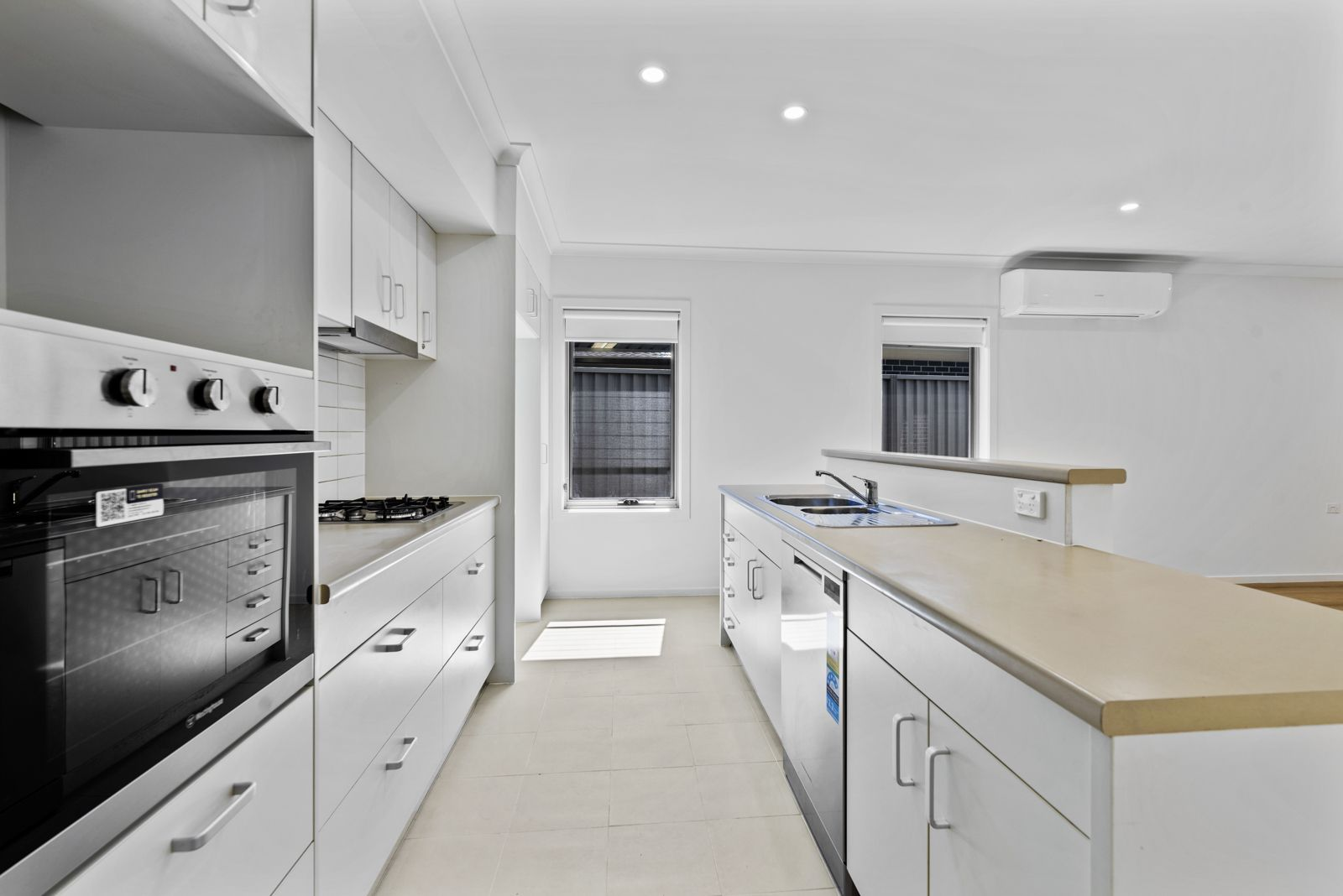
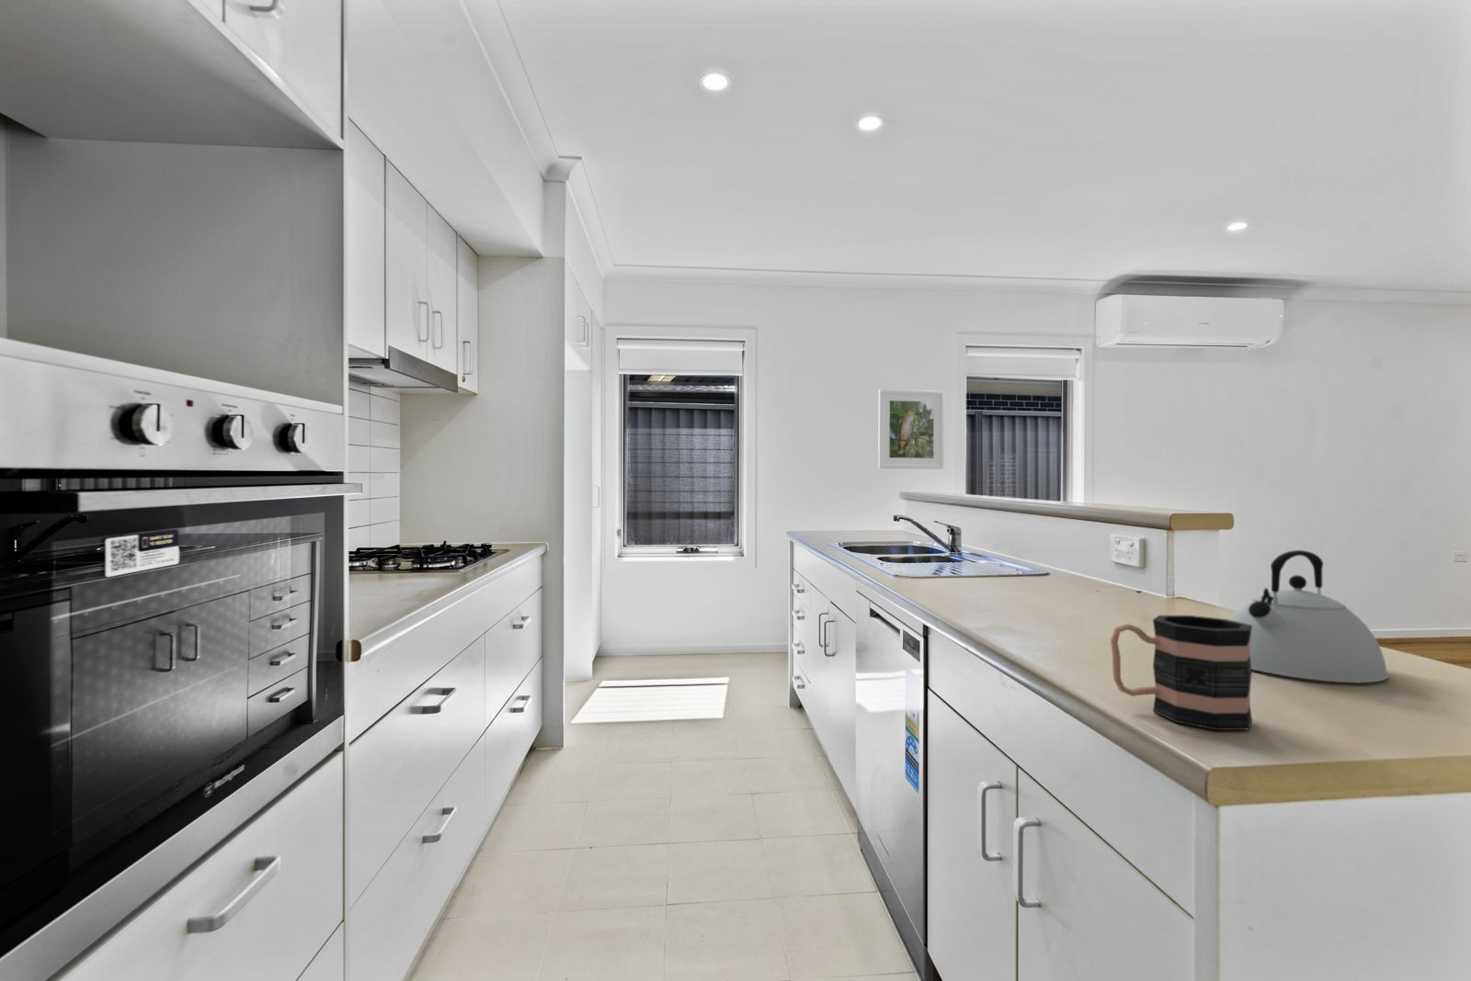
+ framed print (911, 429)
+ kettle (1296, 608)
+ mug (1179, 667)
